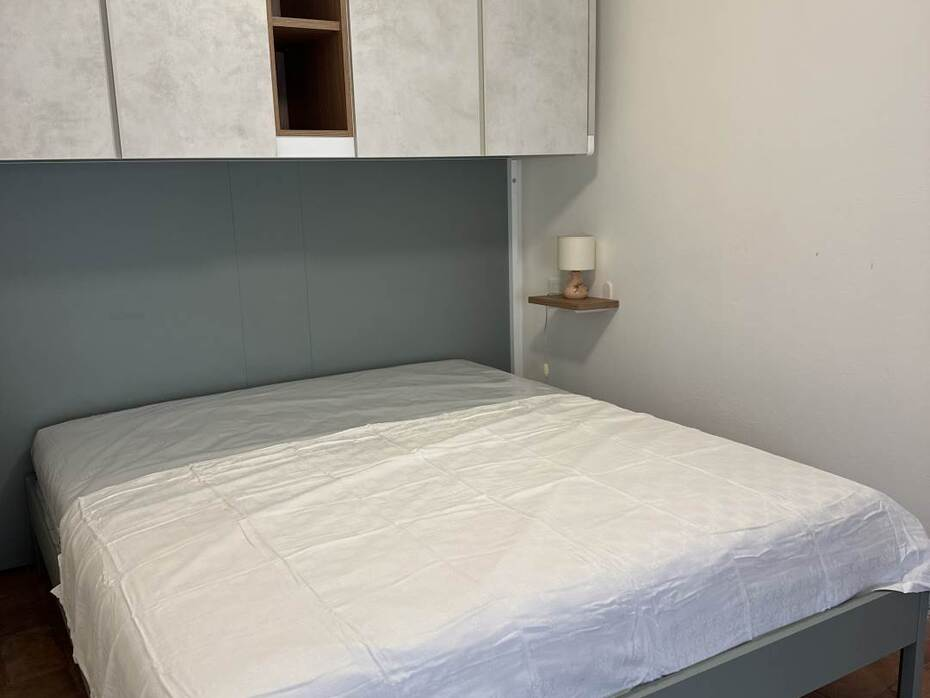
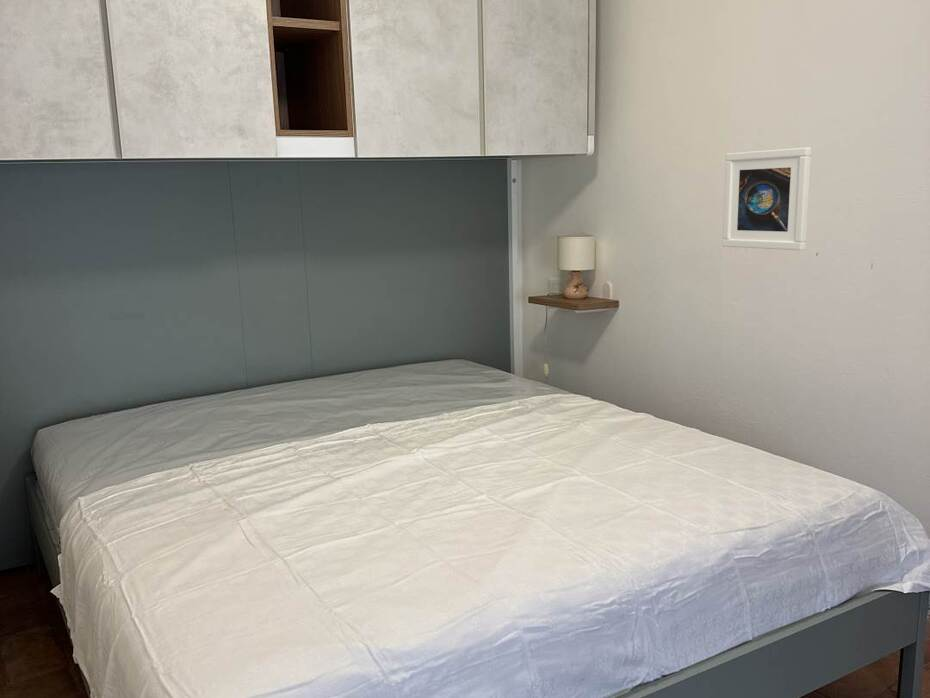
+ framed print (764, 199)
